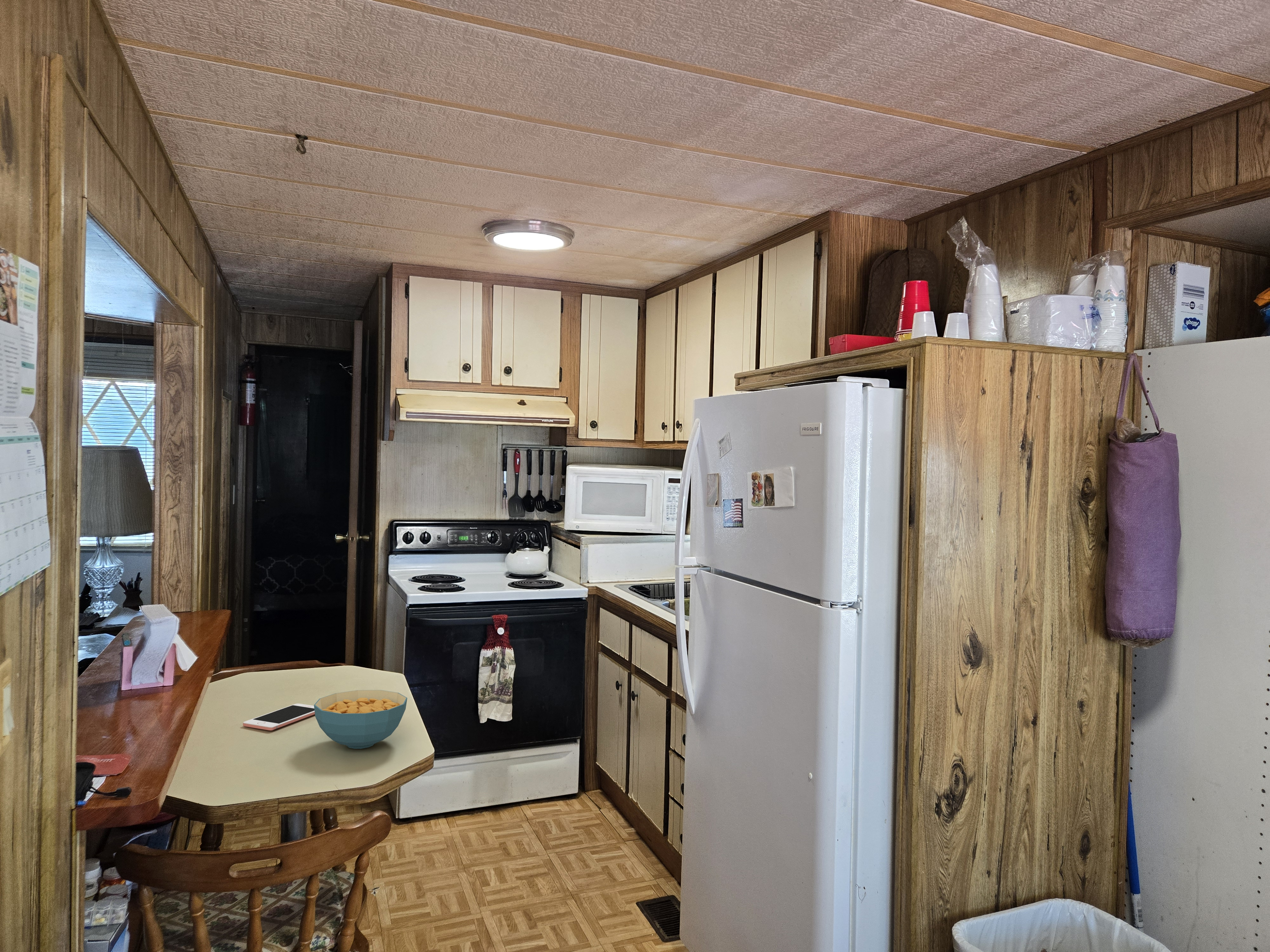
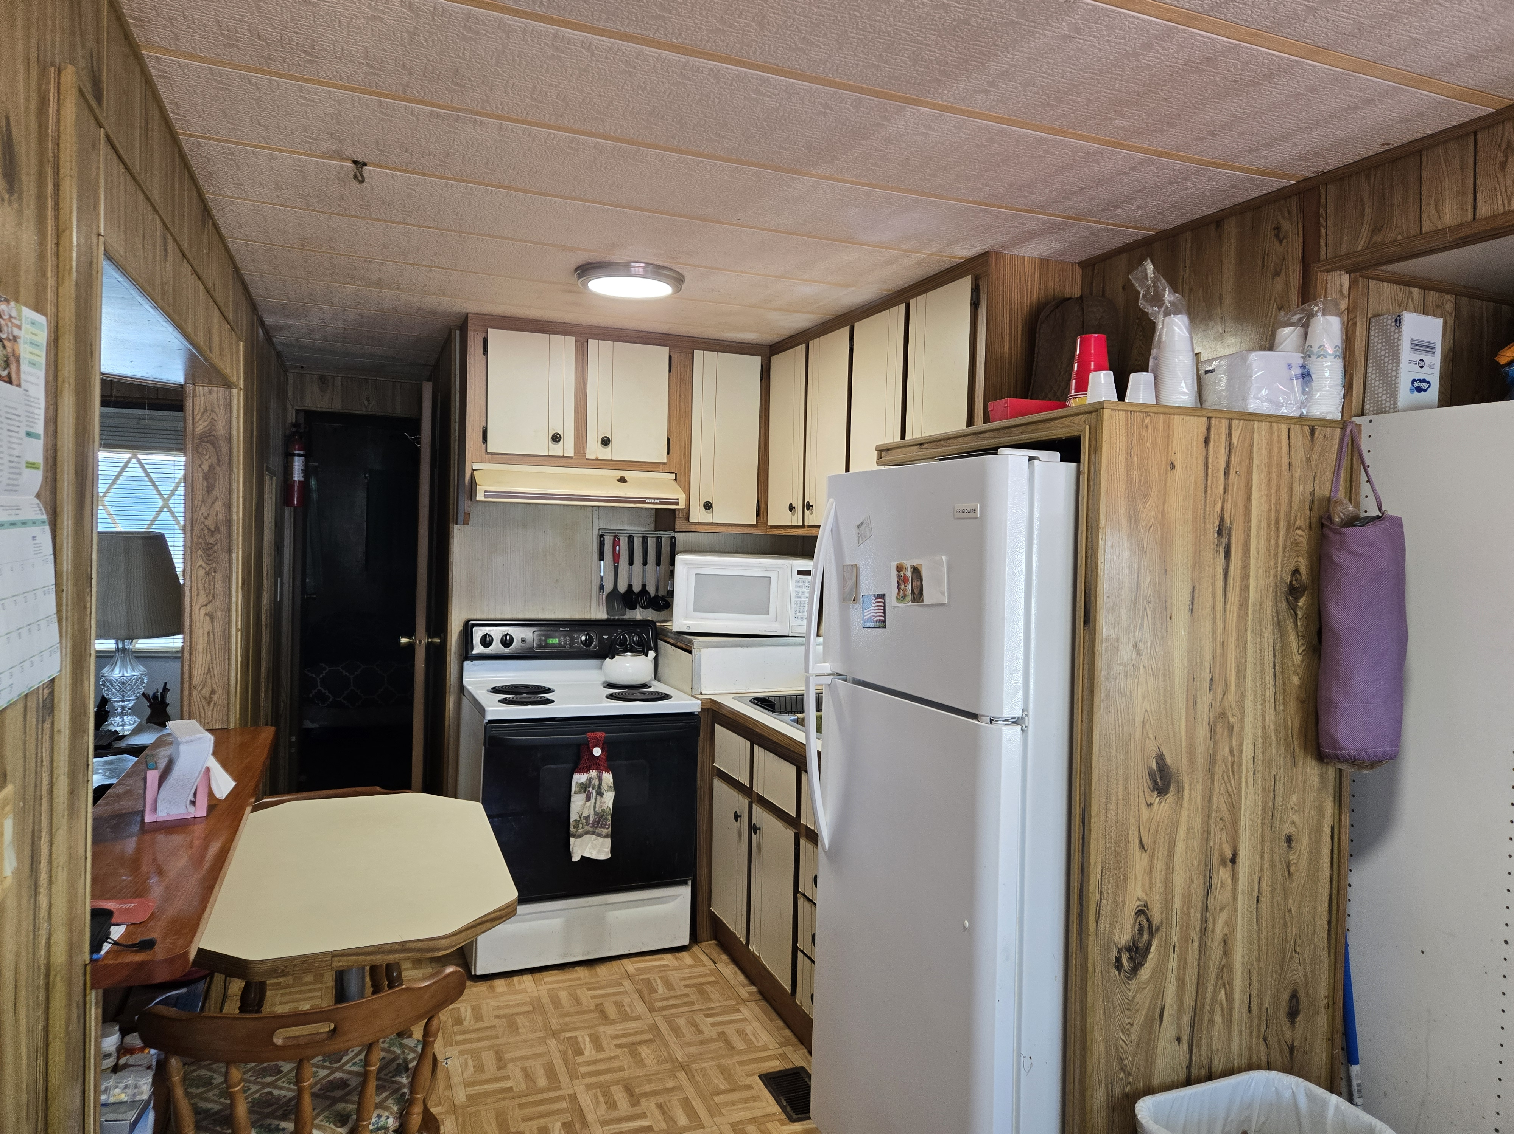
- cell phone (285, 716)
- cereal bowl (361, 723)
